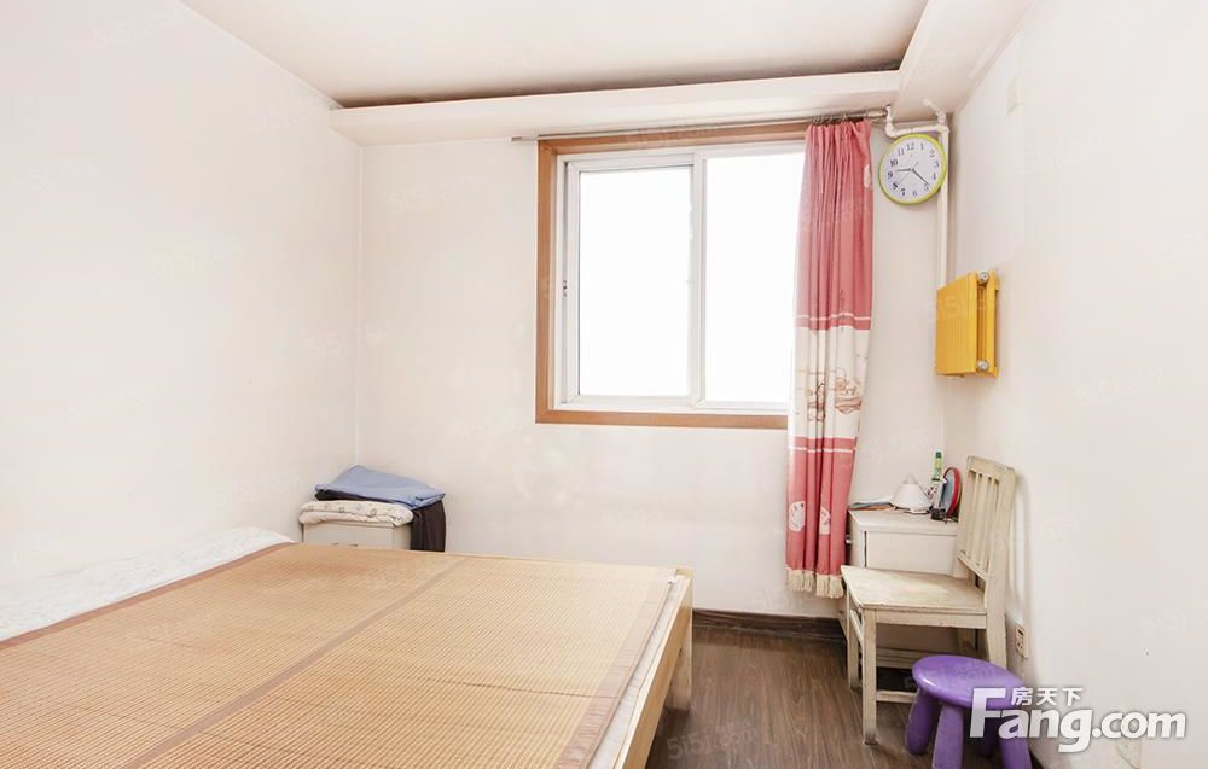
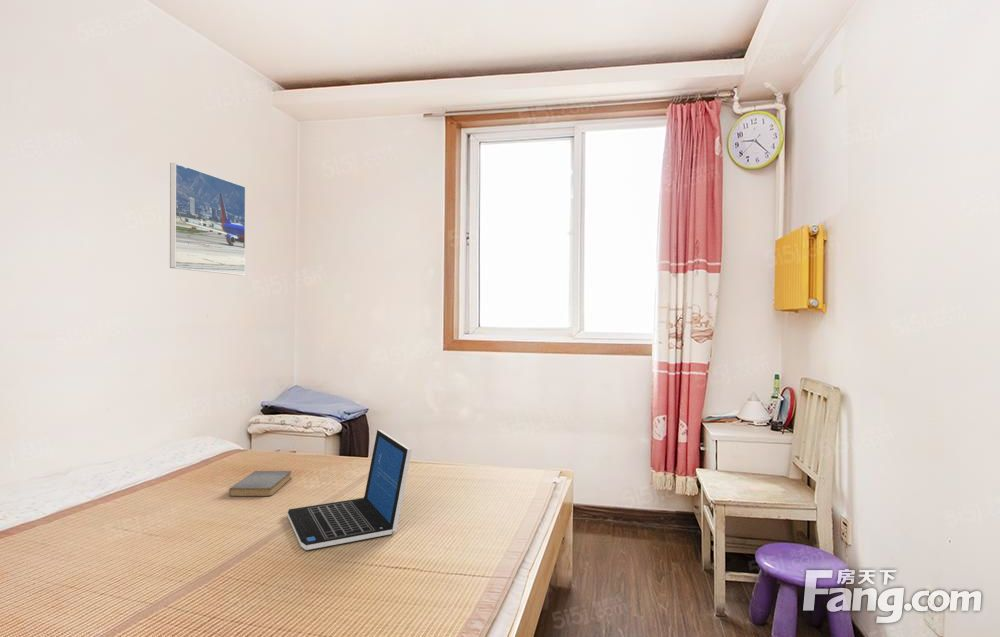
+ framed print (210, 223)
+ laptop (346, 500)
+ book (262, 482)
